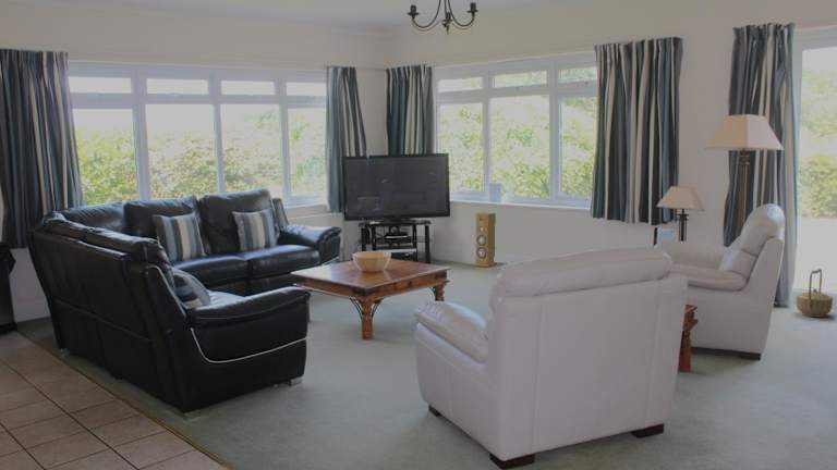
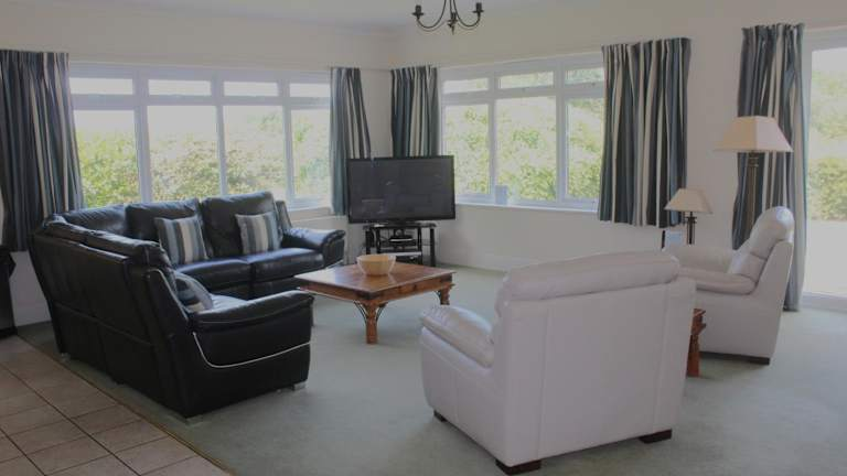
- basket (814, 292)
- speaker (485, 239)
